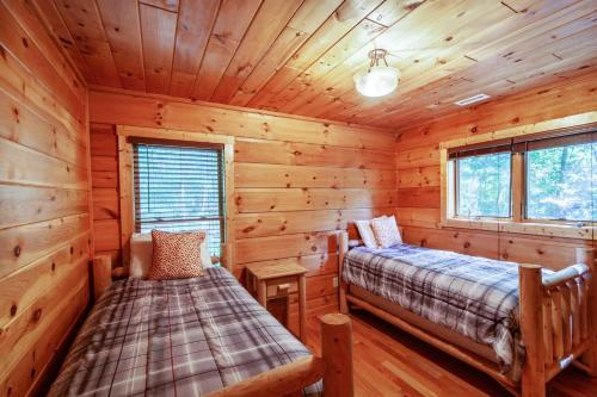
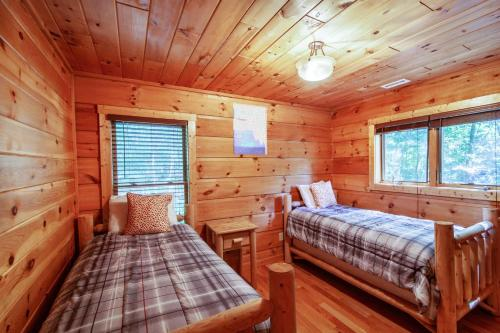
+ wall art (250, 130)
